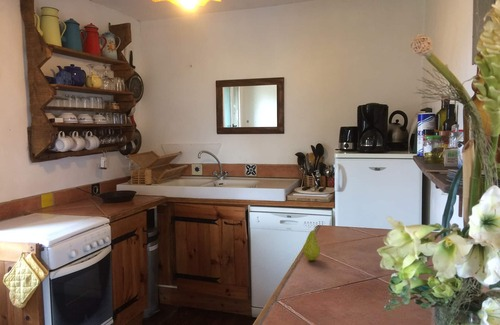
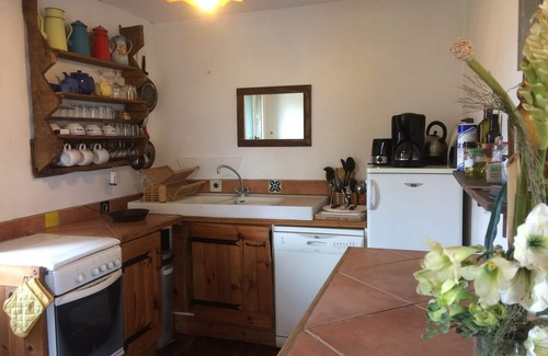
- fruit (311, 242)
